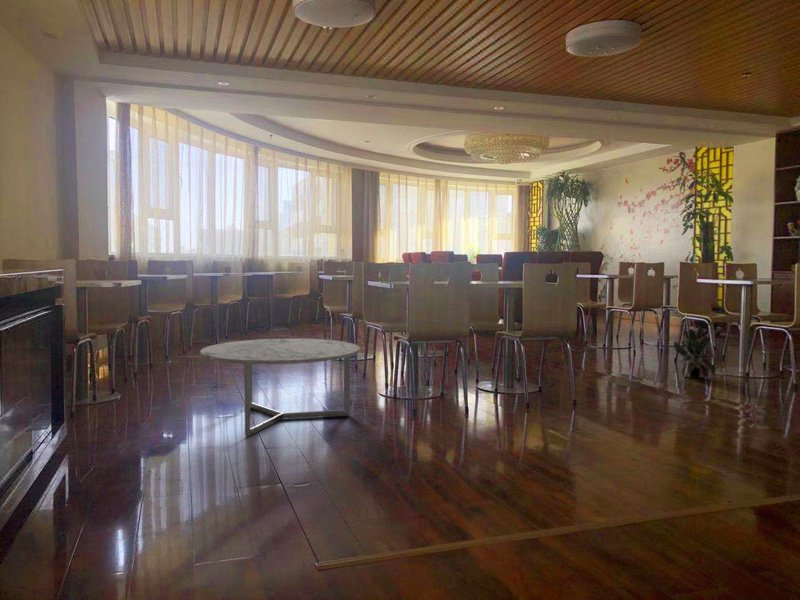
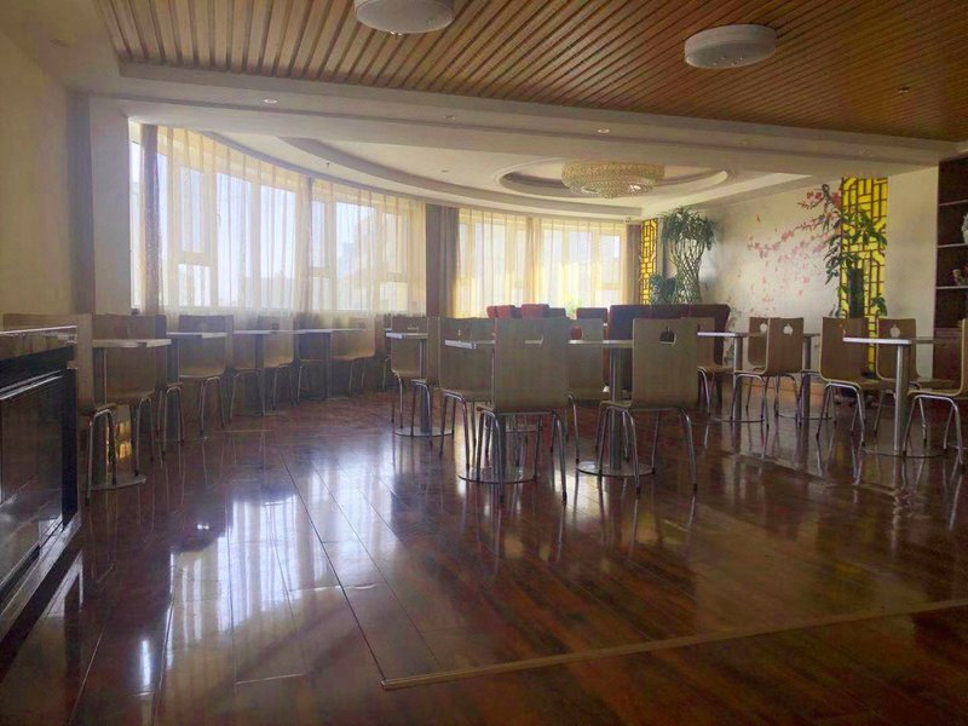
- coffee table (282, 363)
- potted plant (698, 352)
